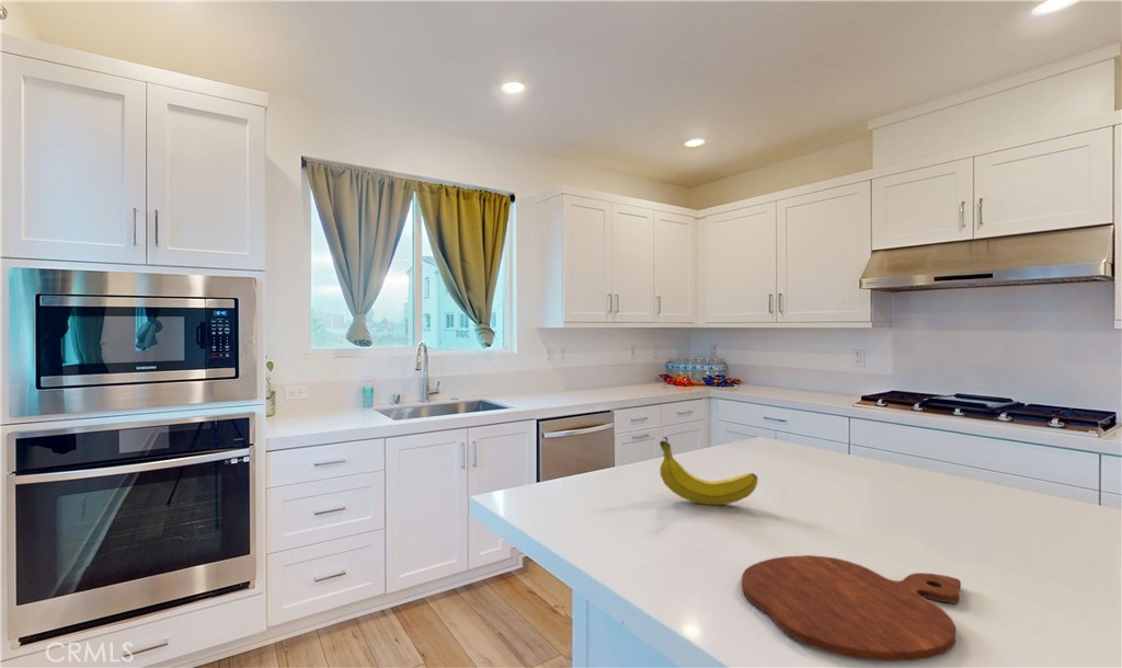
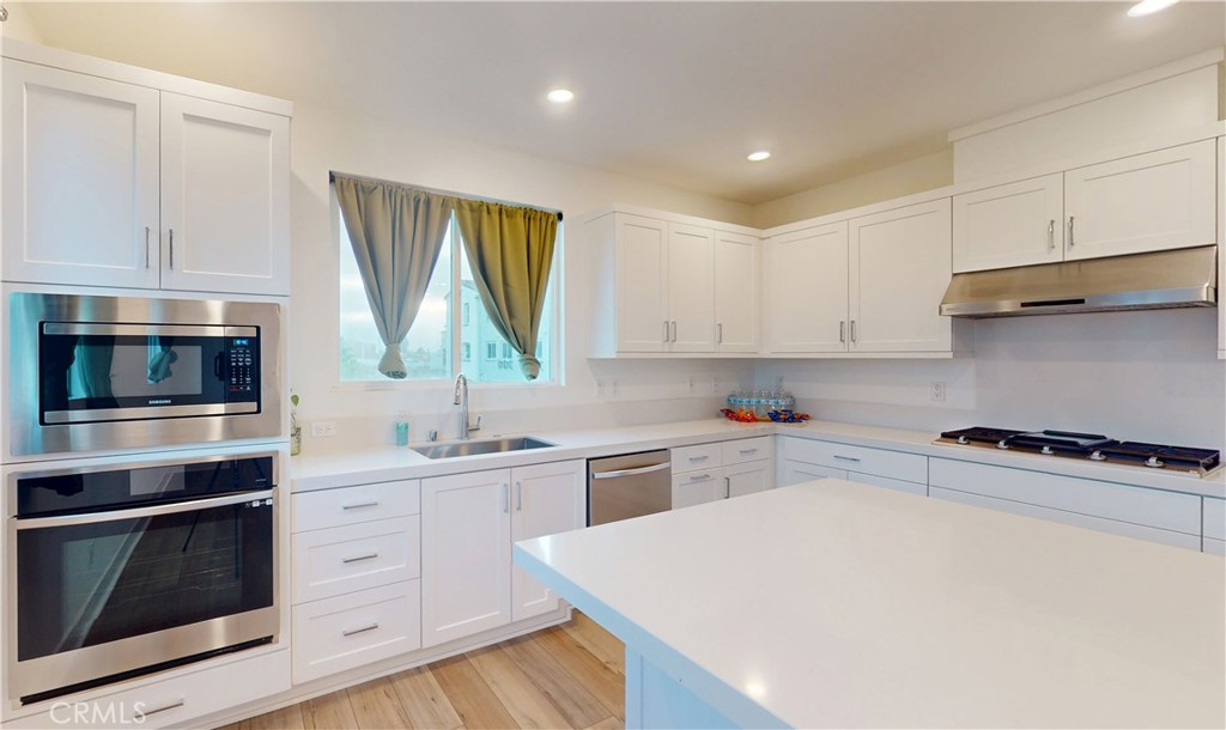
- fruit (707, 481)
- cutting board (866, 595)
